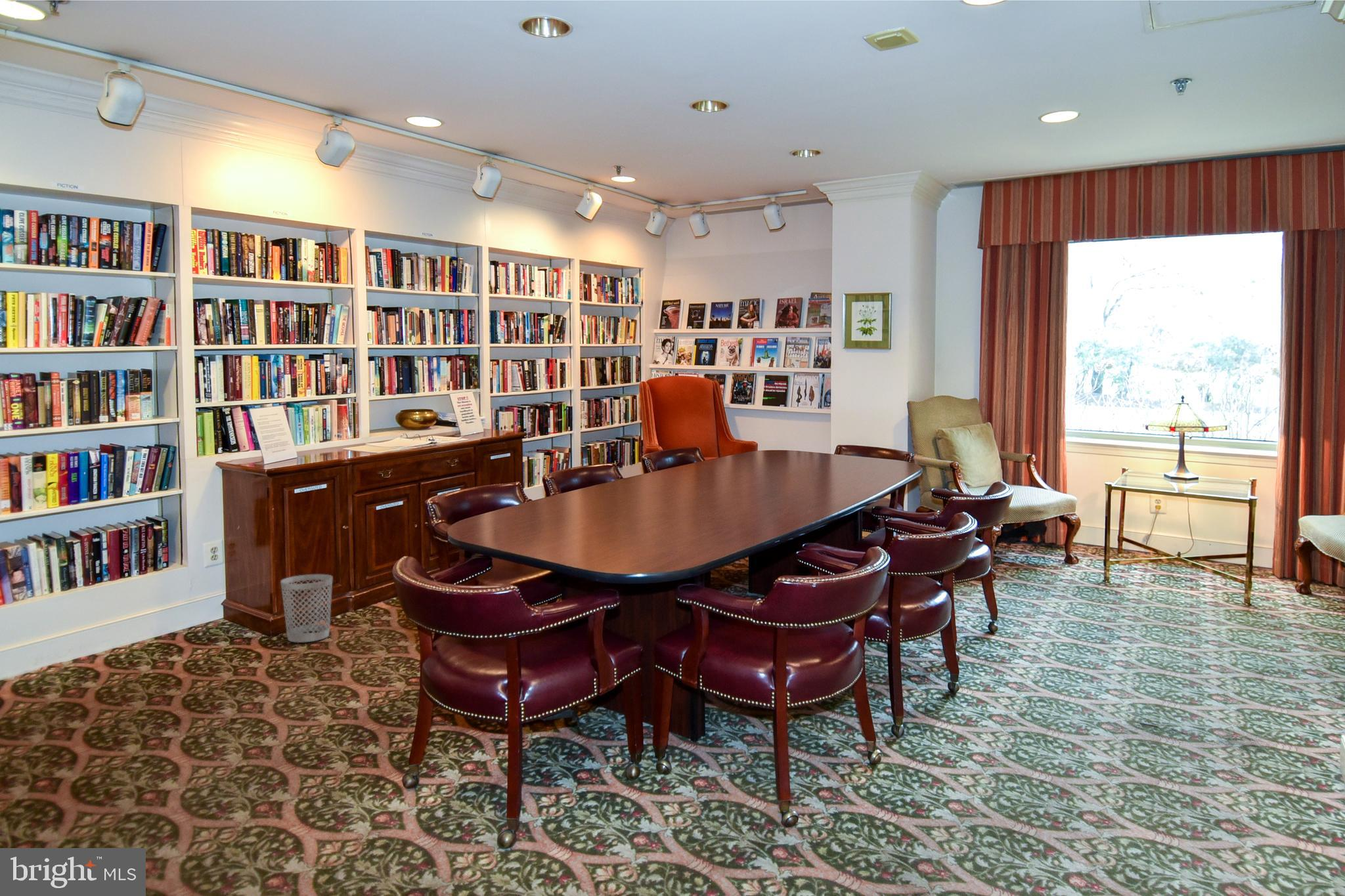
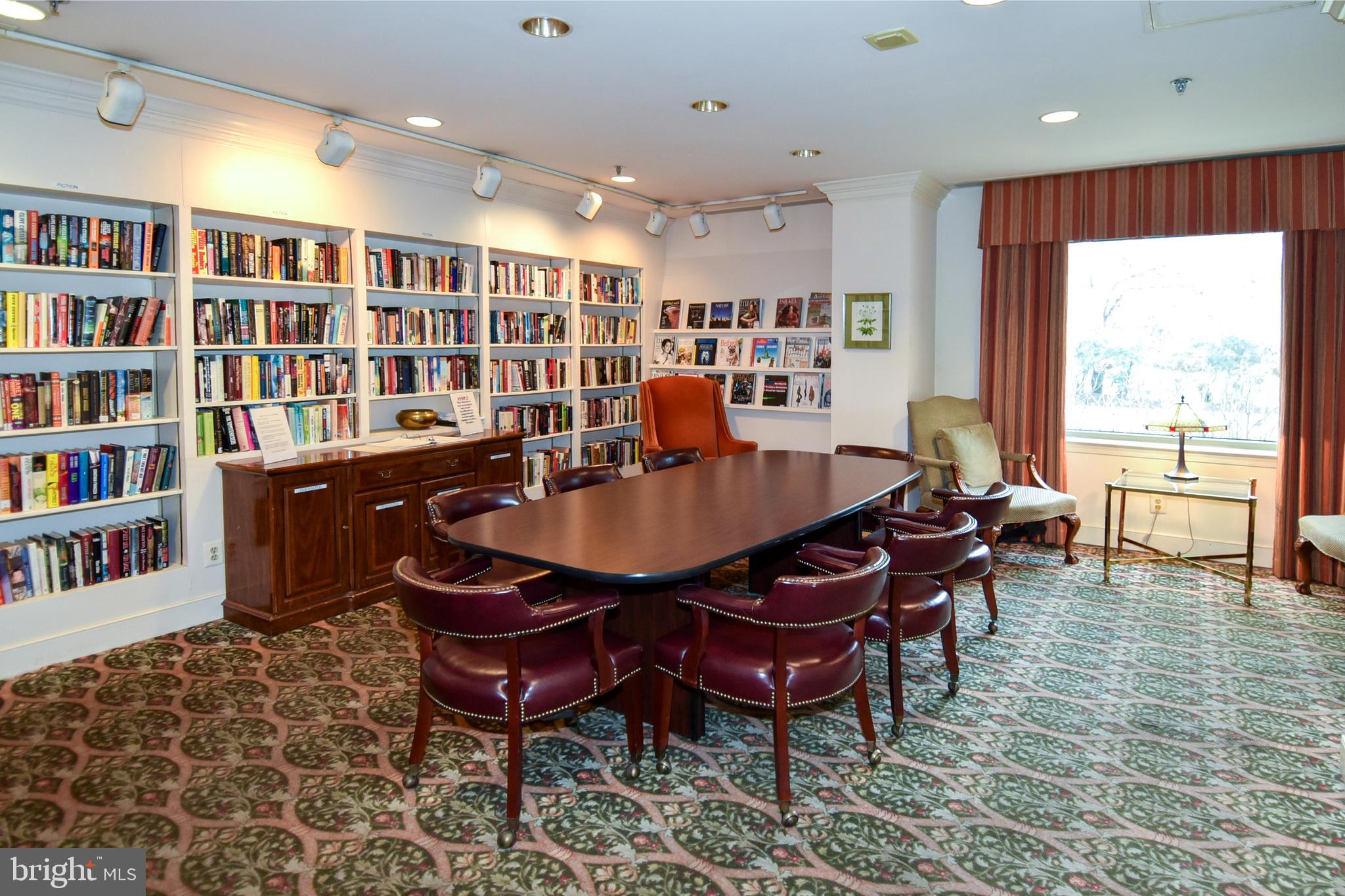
- wastebasket (307, 608)
